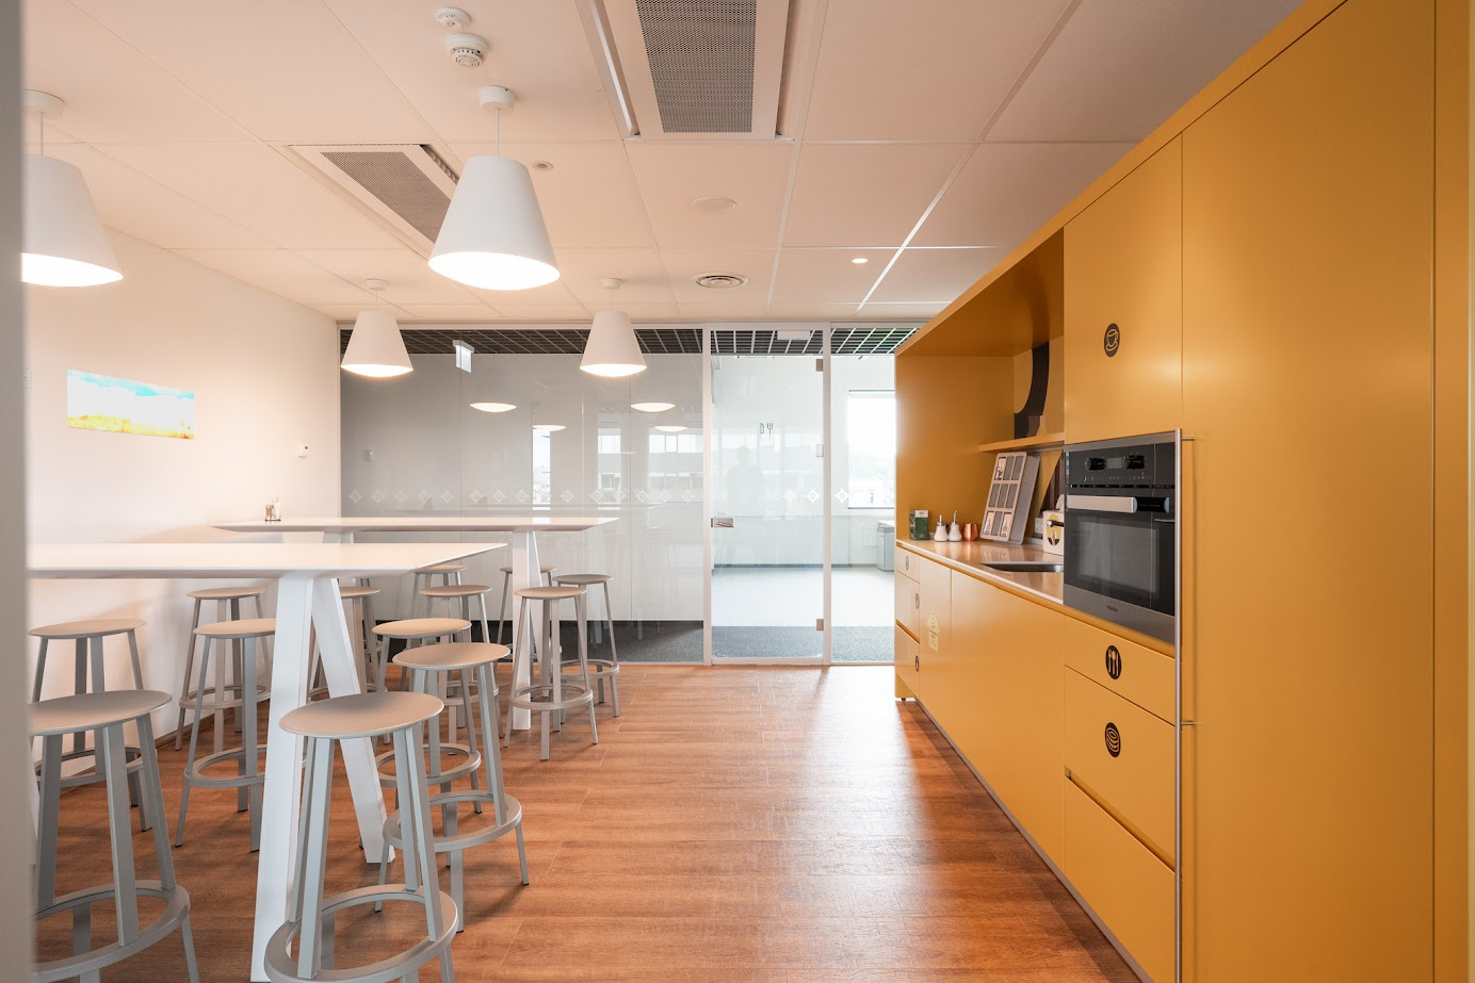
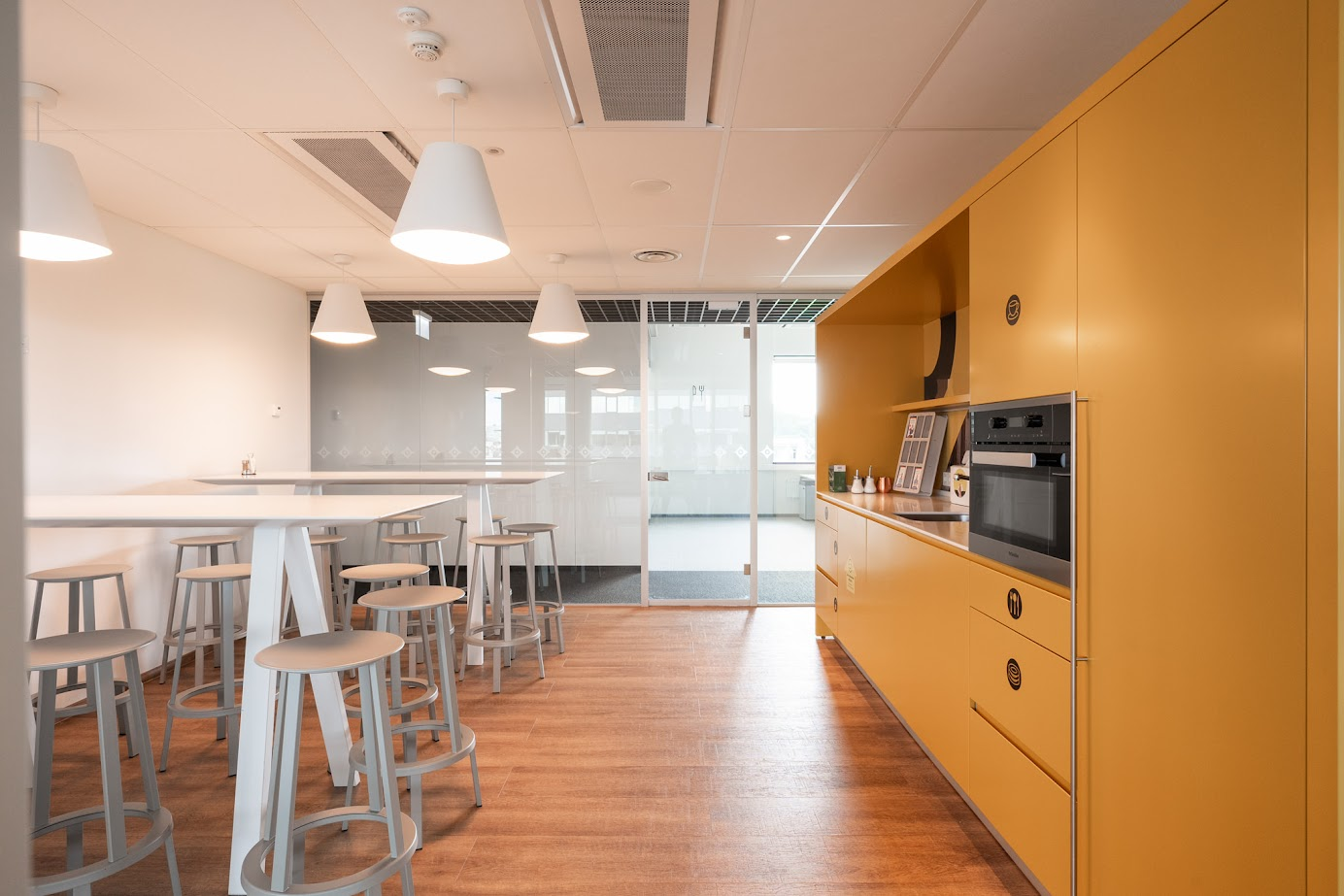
- wall art (134, 408)
